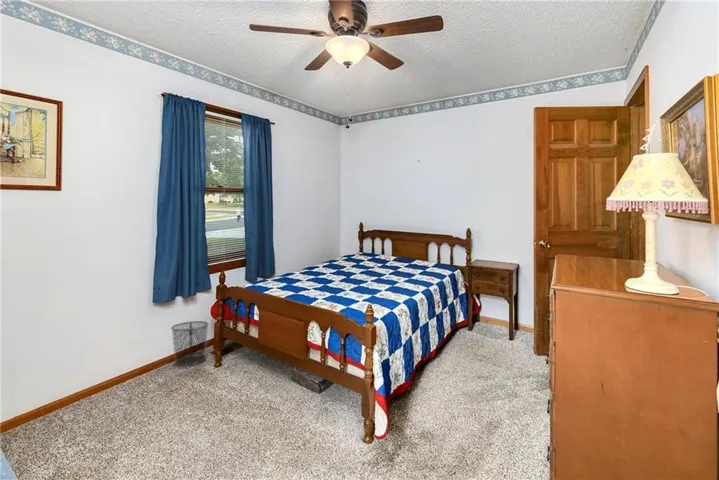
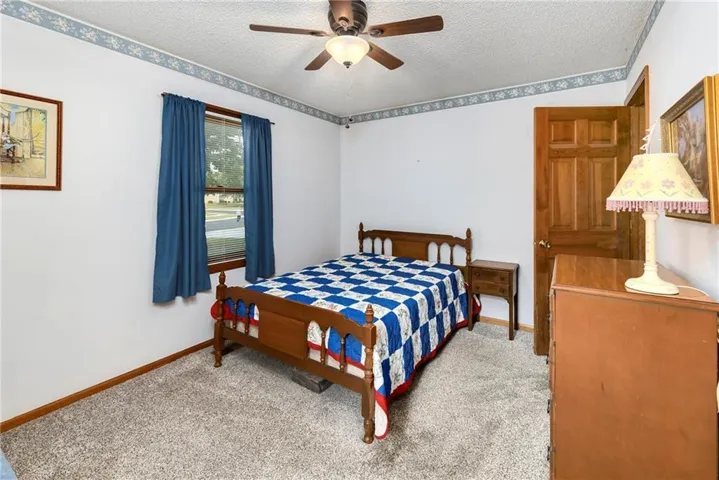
- waste bin (190, 342)
